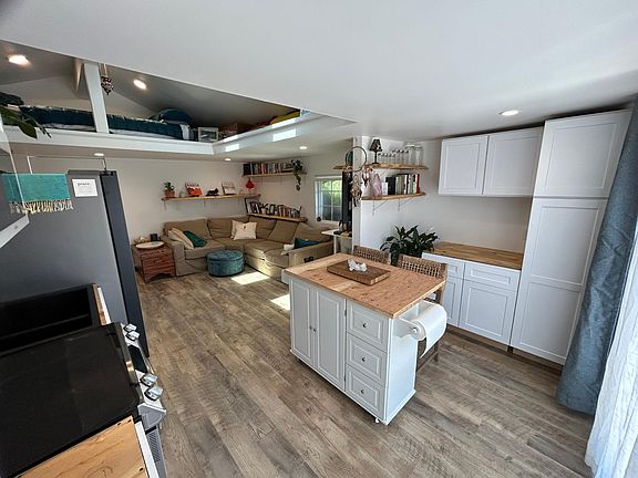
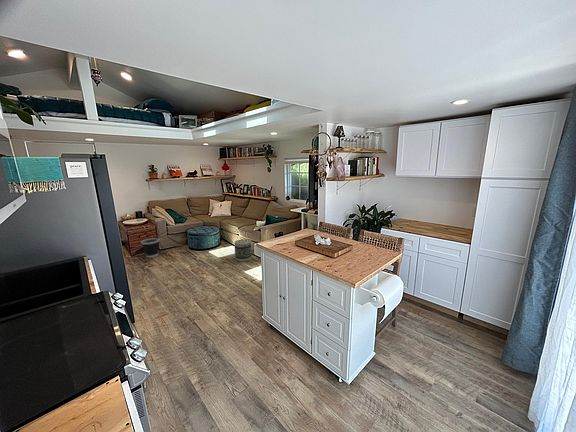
+ basket (243, 249)
+ wastebasket (151, 247)
